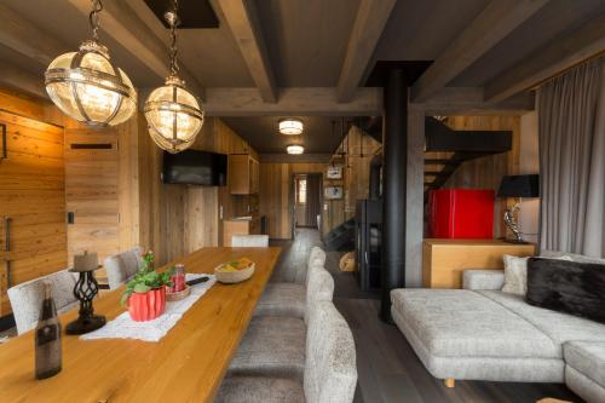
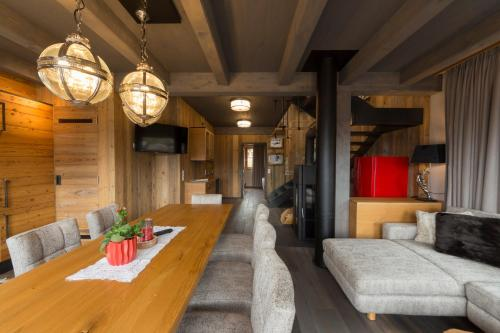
- candle holder (86, 289)
- wine bottle (48, 328)
- fruit bowl (235, 269)
